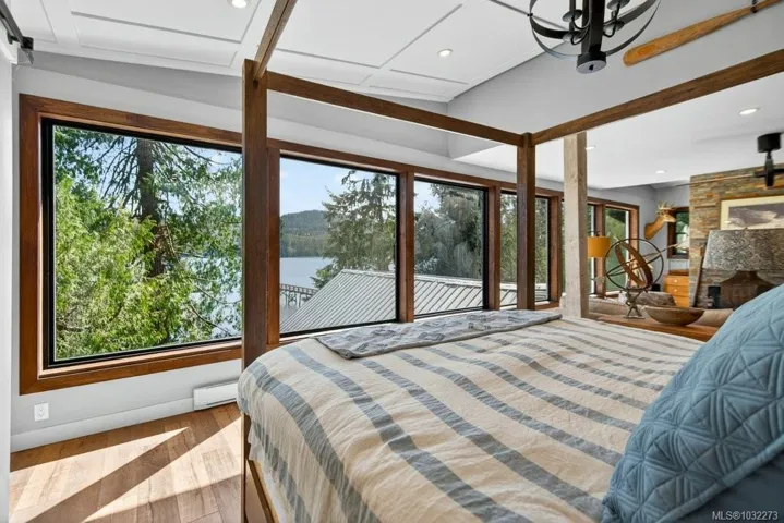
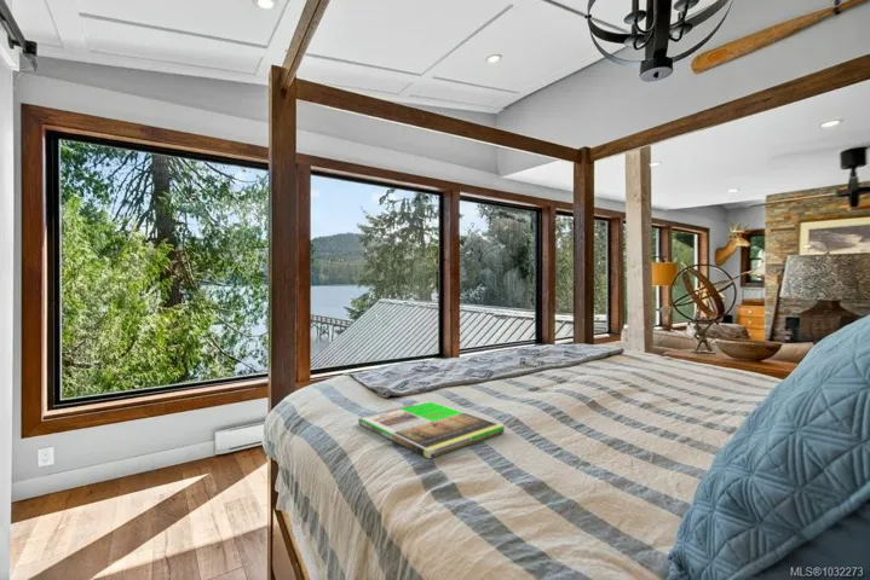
+ magazine (428, 424)
